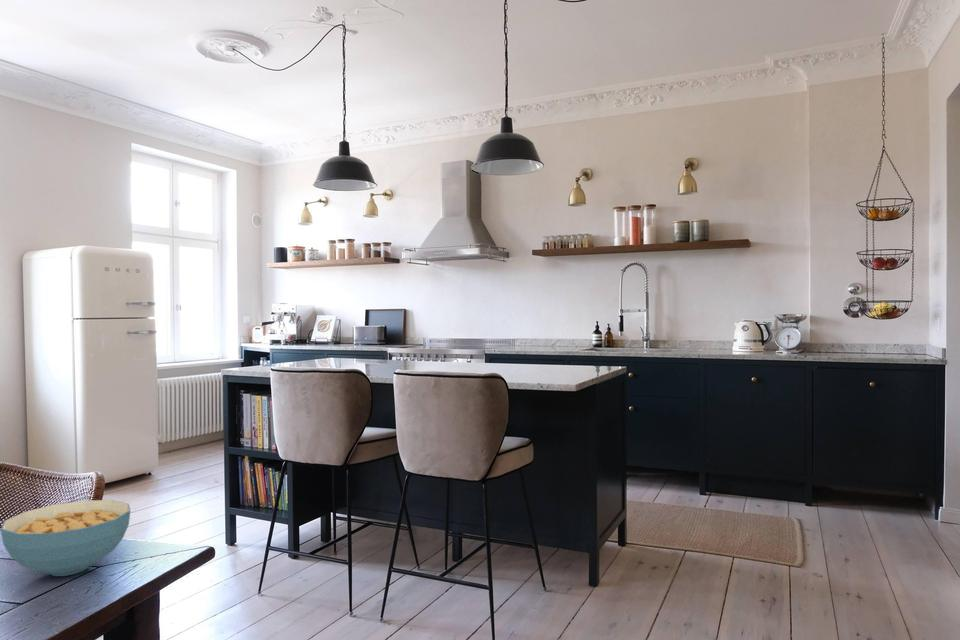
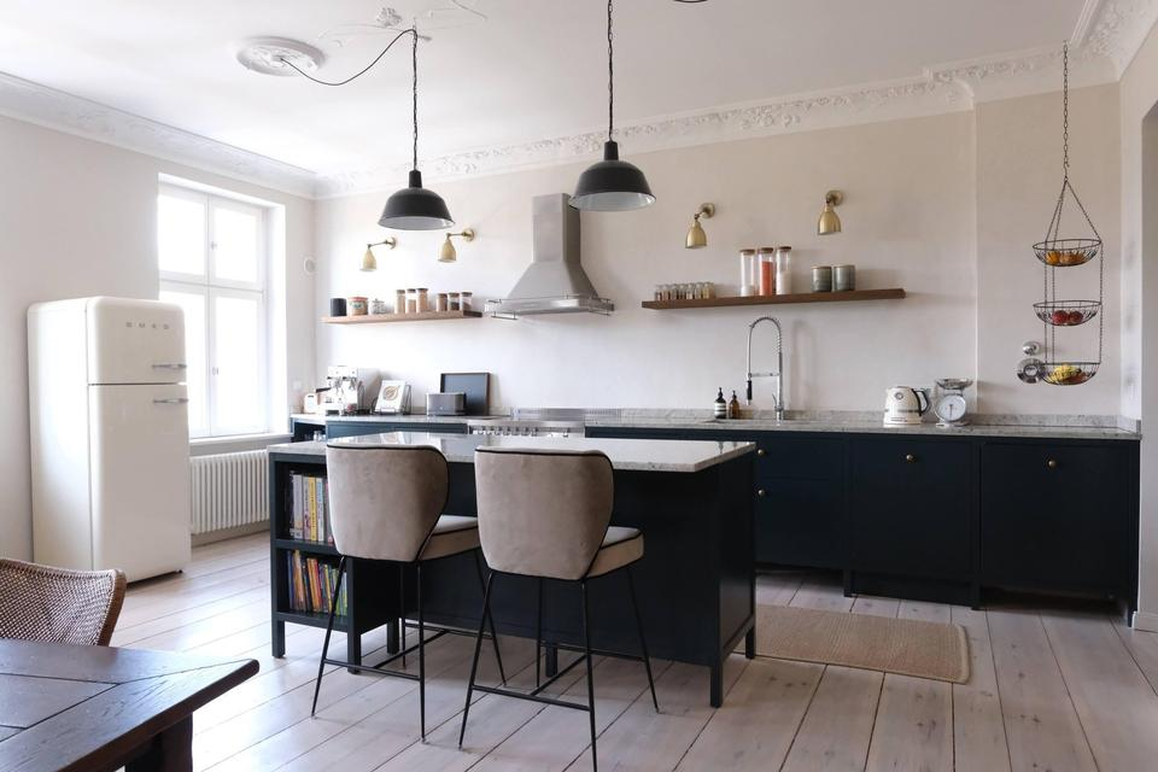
- cereal bowl (69, 542)
